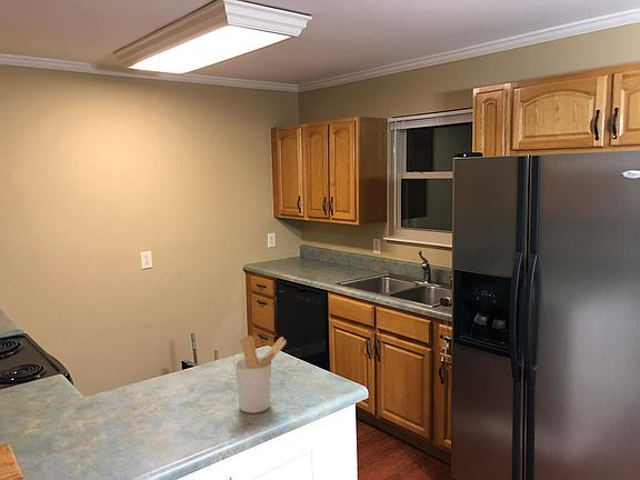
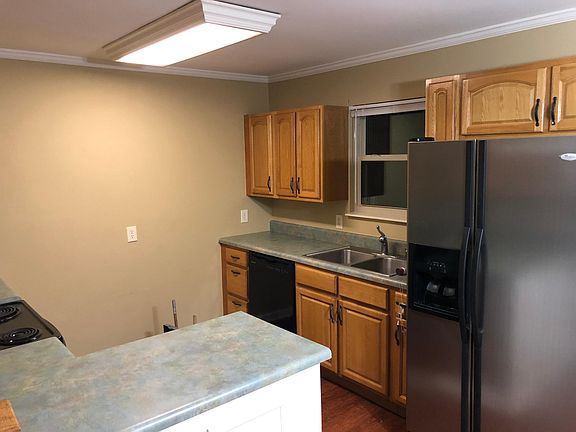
- utensil holder (262, 372)
